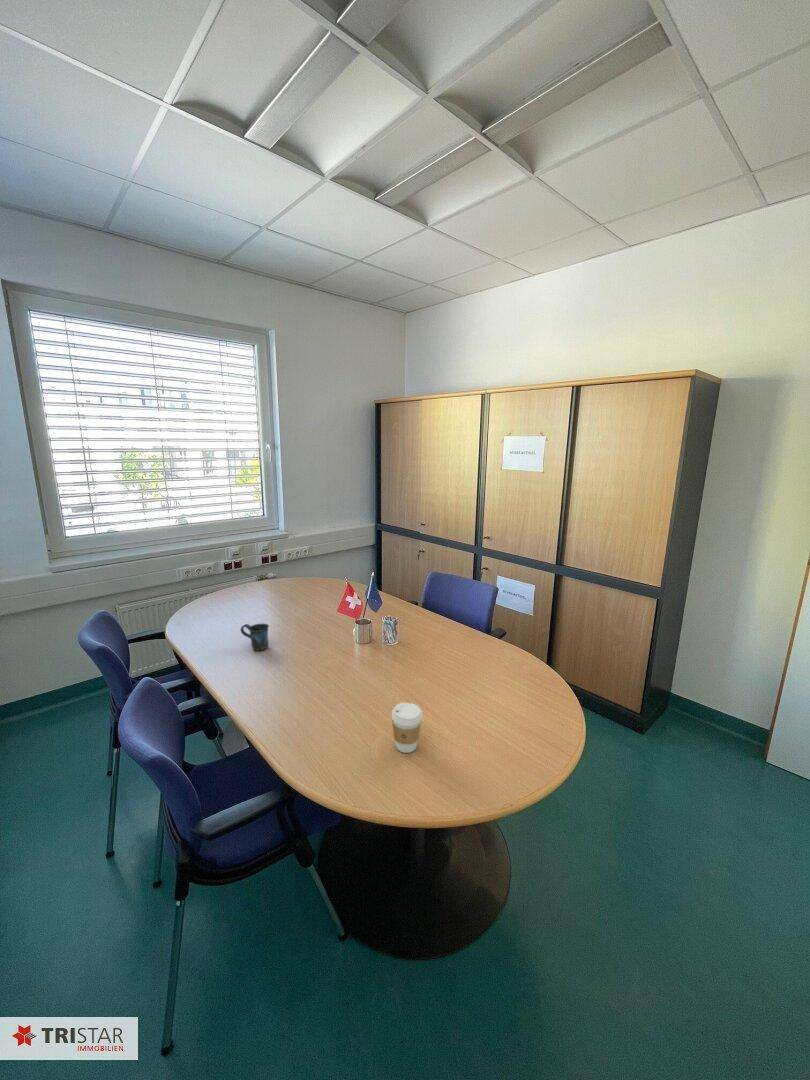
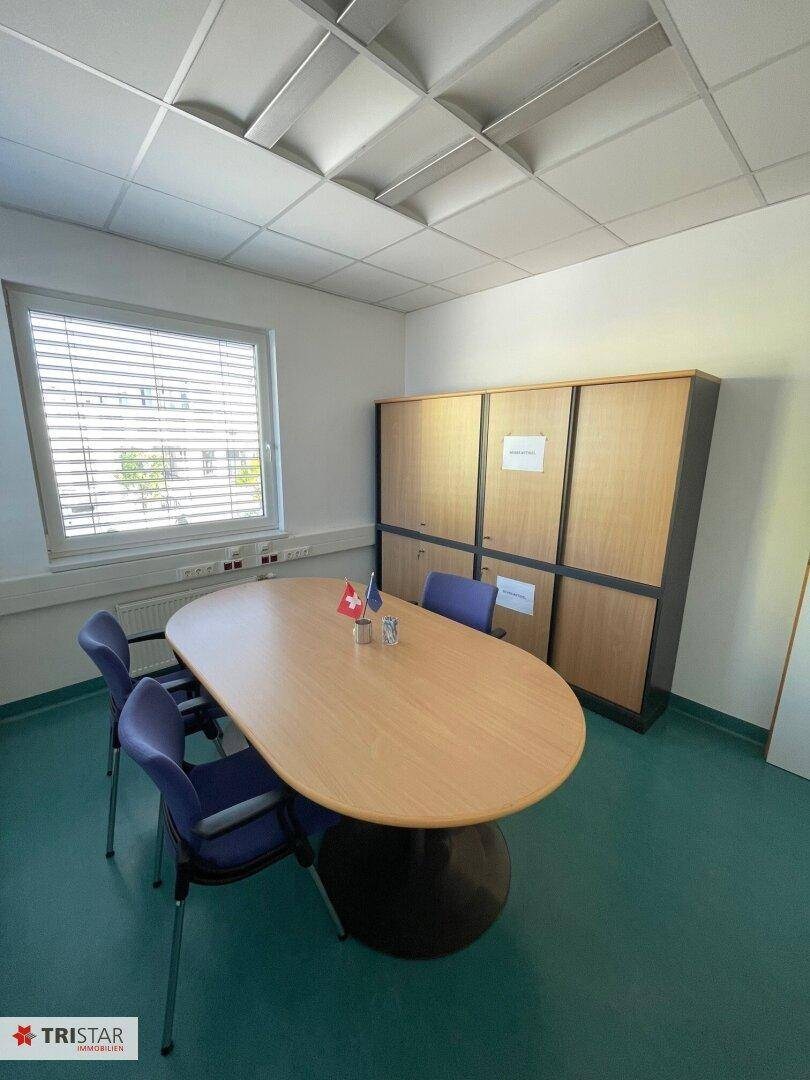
- coffee cup (406, 727)
- mug (256, 635)
